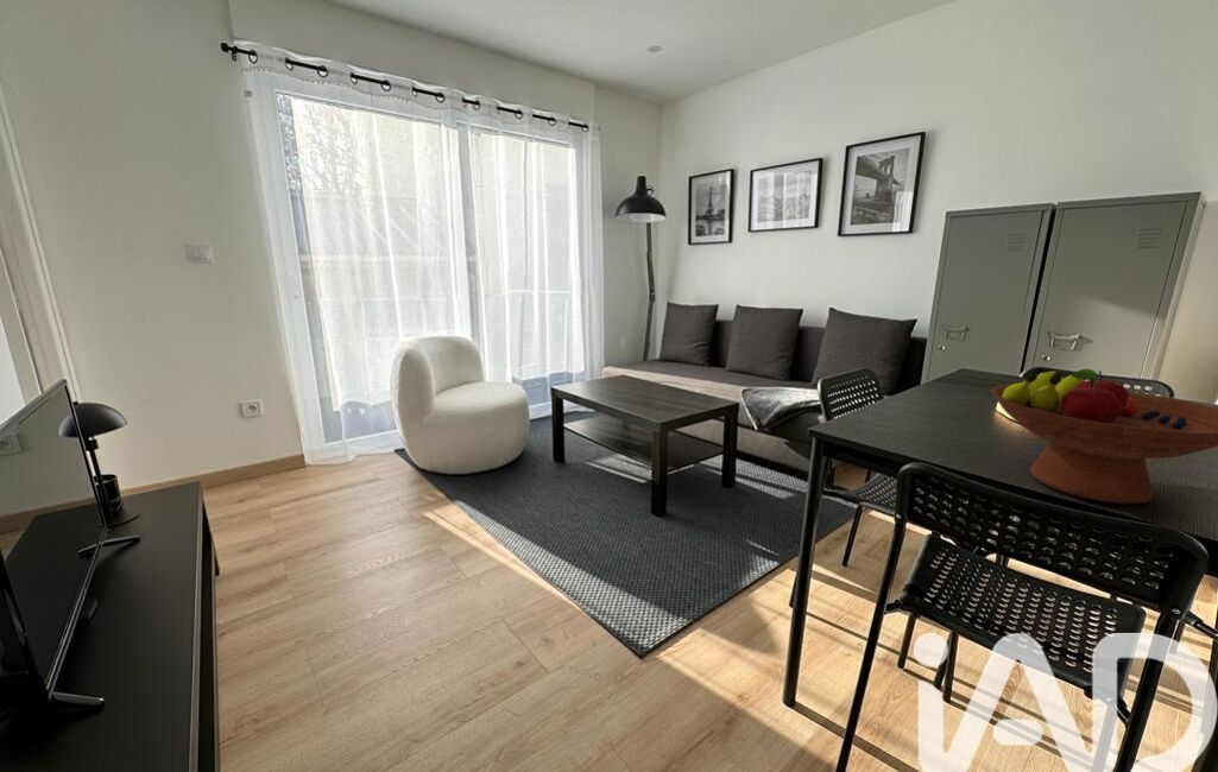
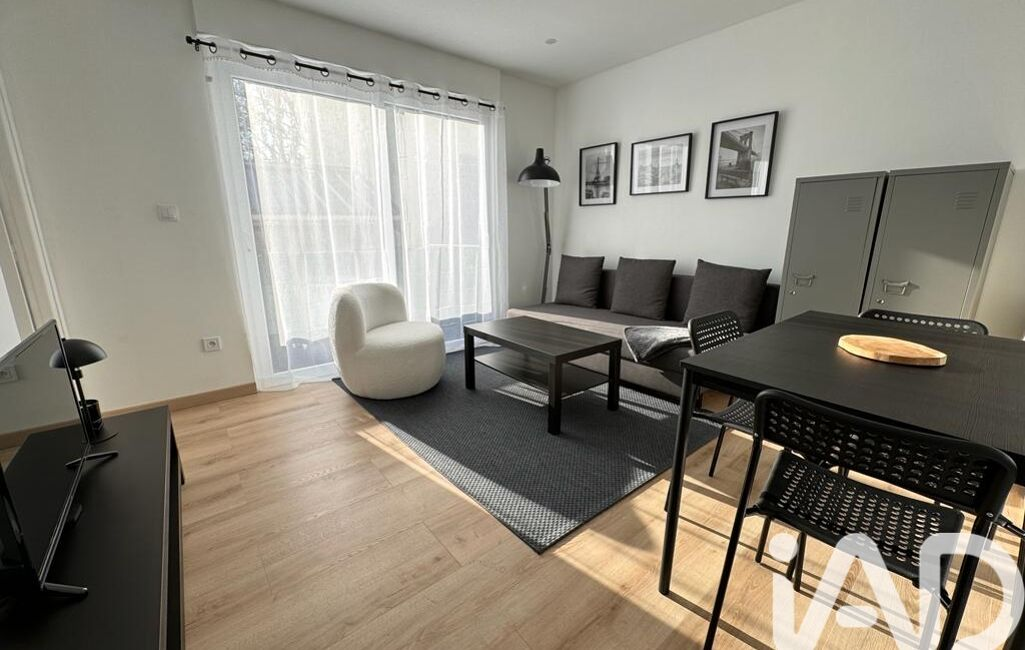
- fruit bowl (1100, 429)
